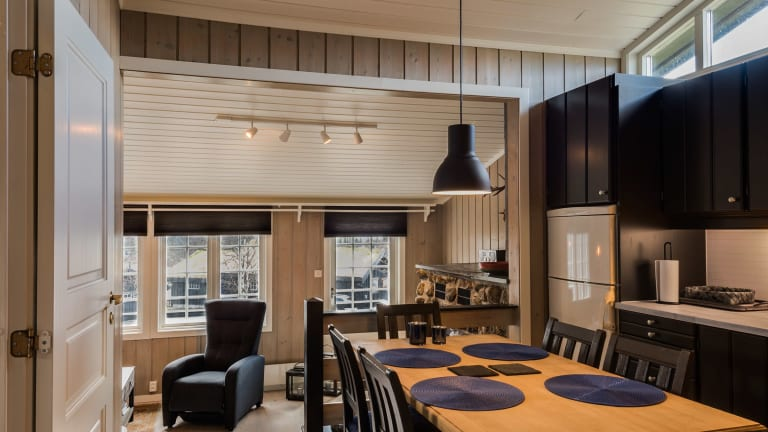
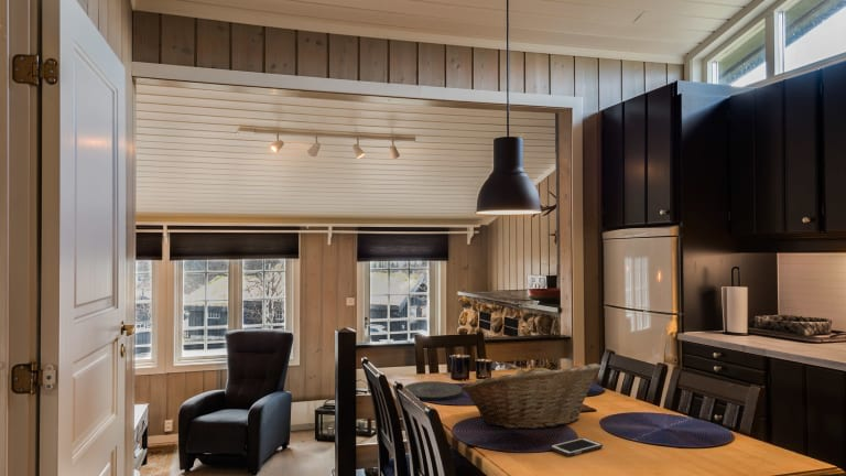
+ fruit basket (532, 389)
+ cell phone (576, 446)
+ plate (432, 388)
